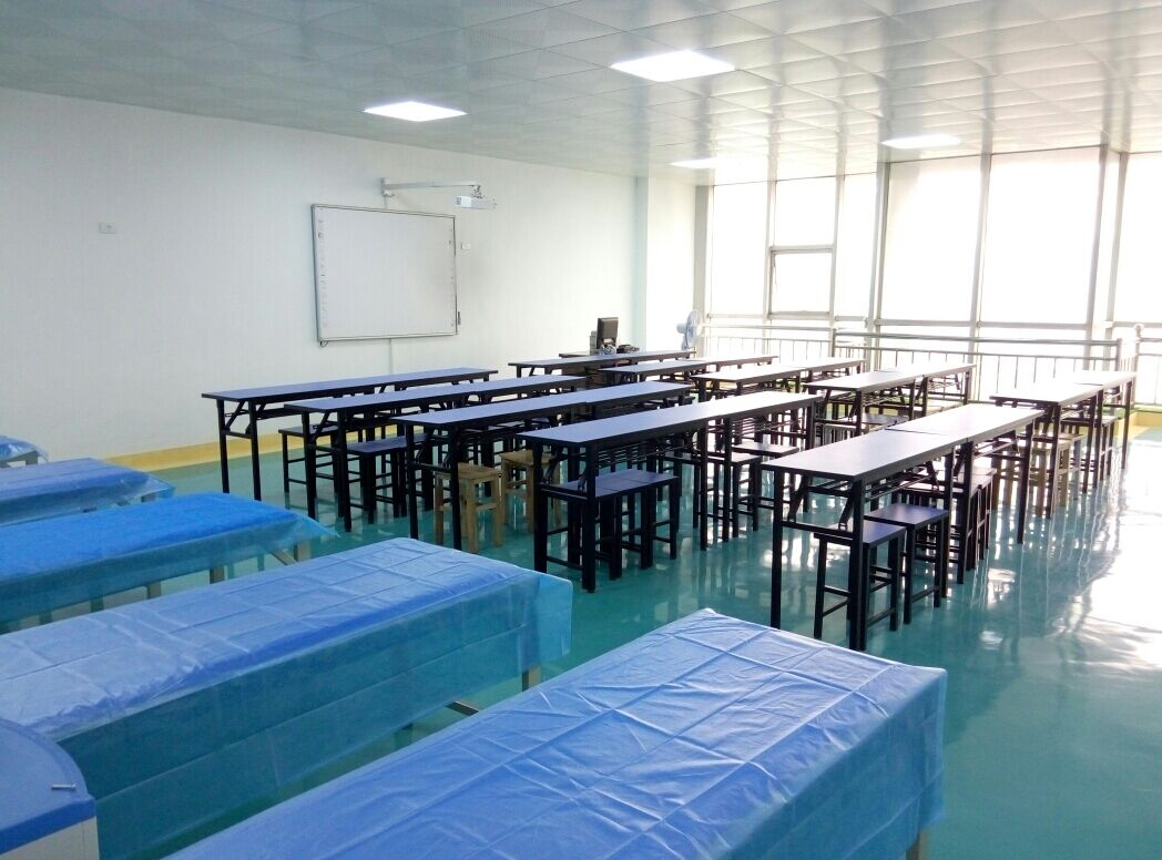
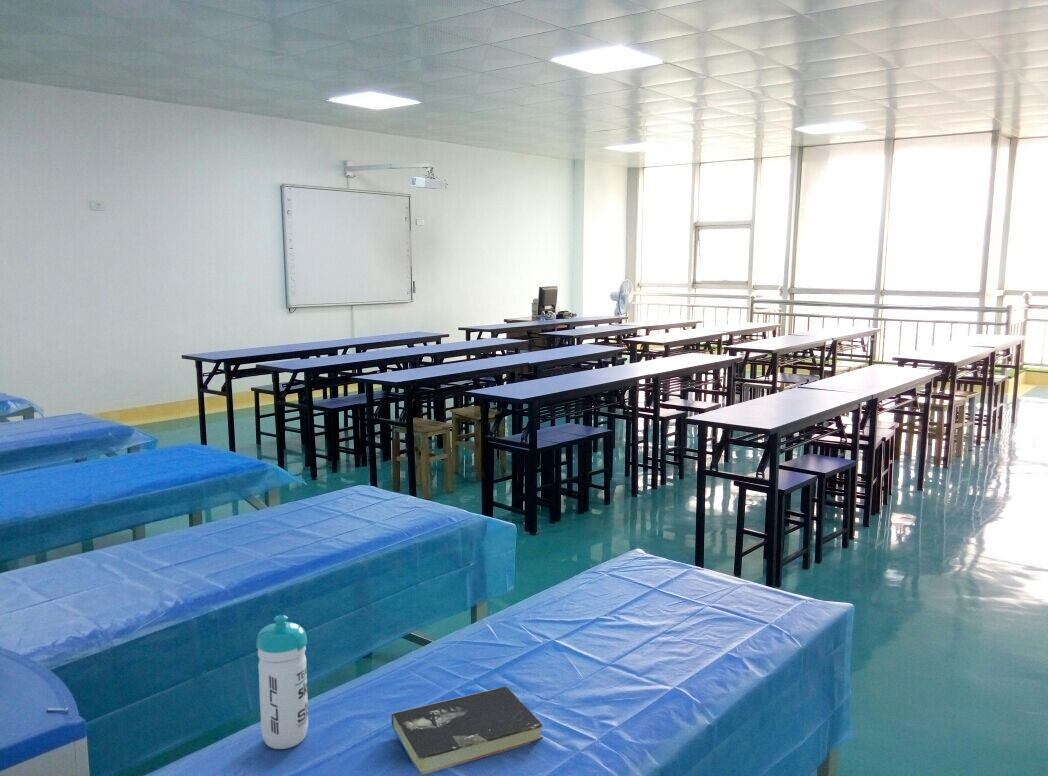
+ water bottle (283, 678)
+ book (466, 725)
